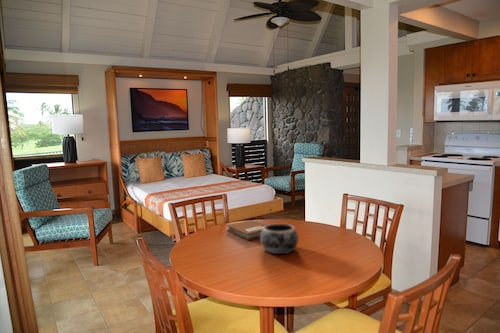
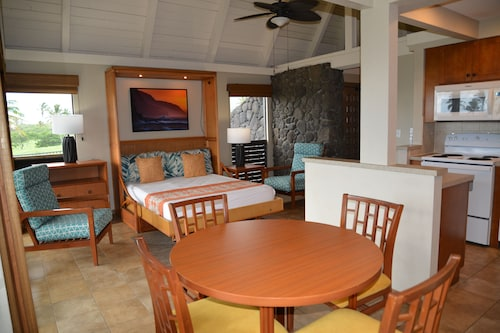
- notebook (251, 229)
- decorative bowl (279, 238)
